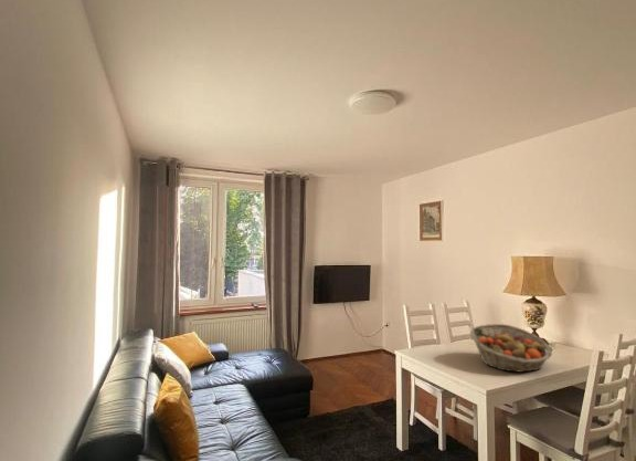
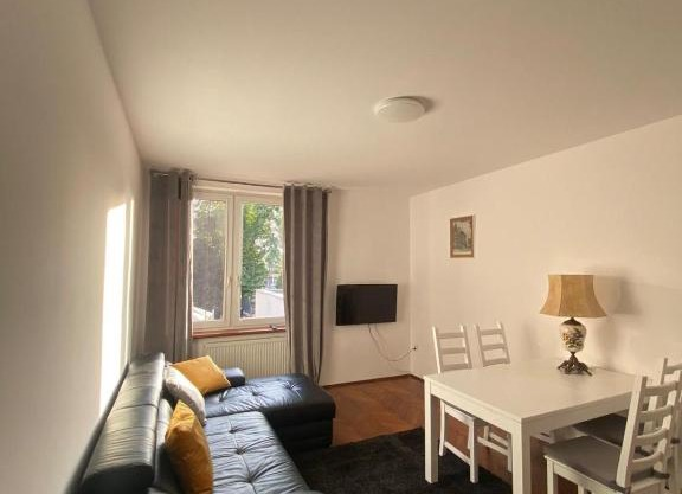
- fruit basket (509, 346)
